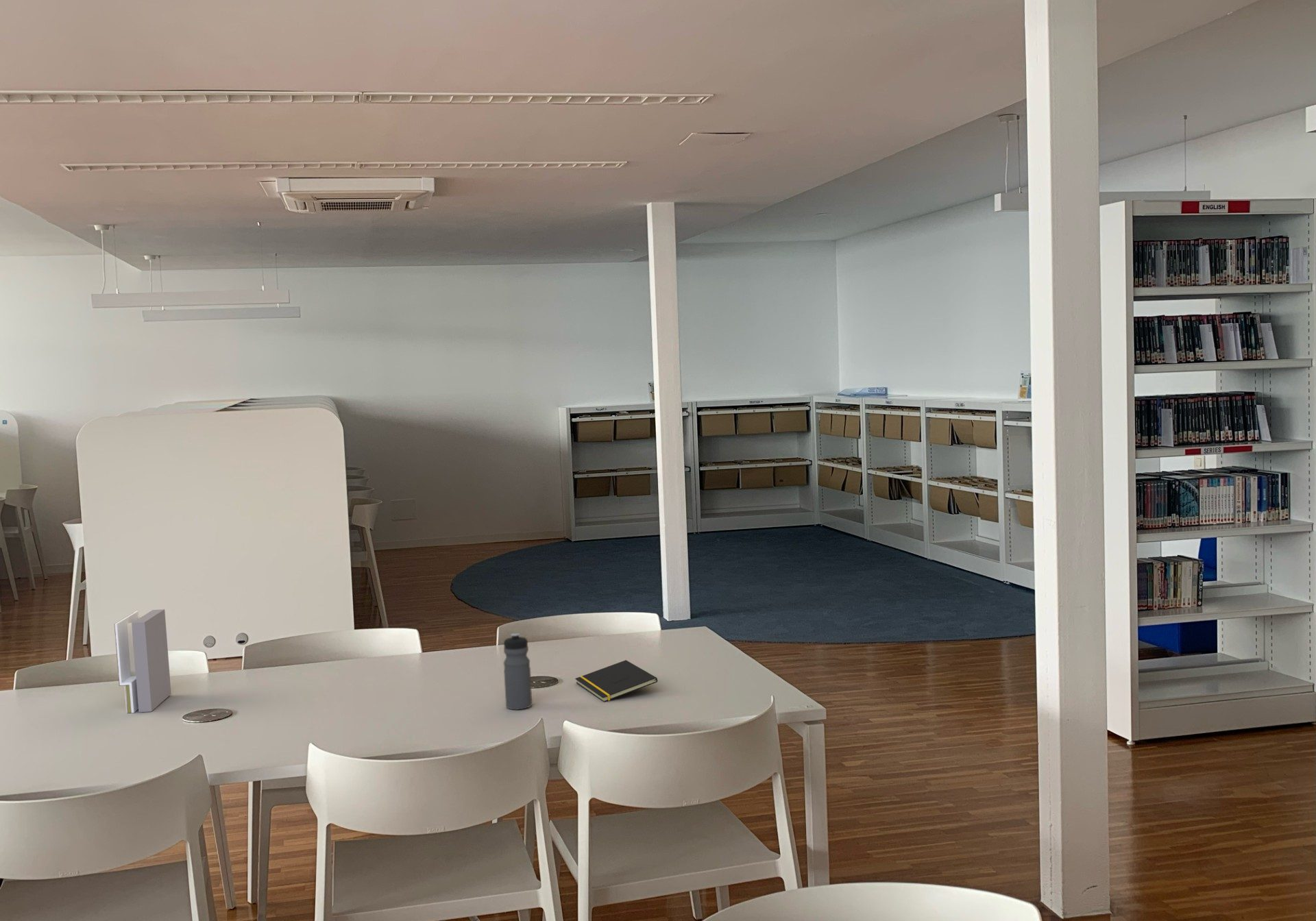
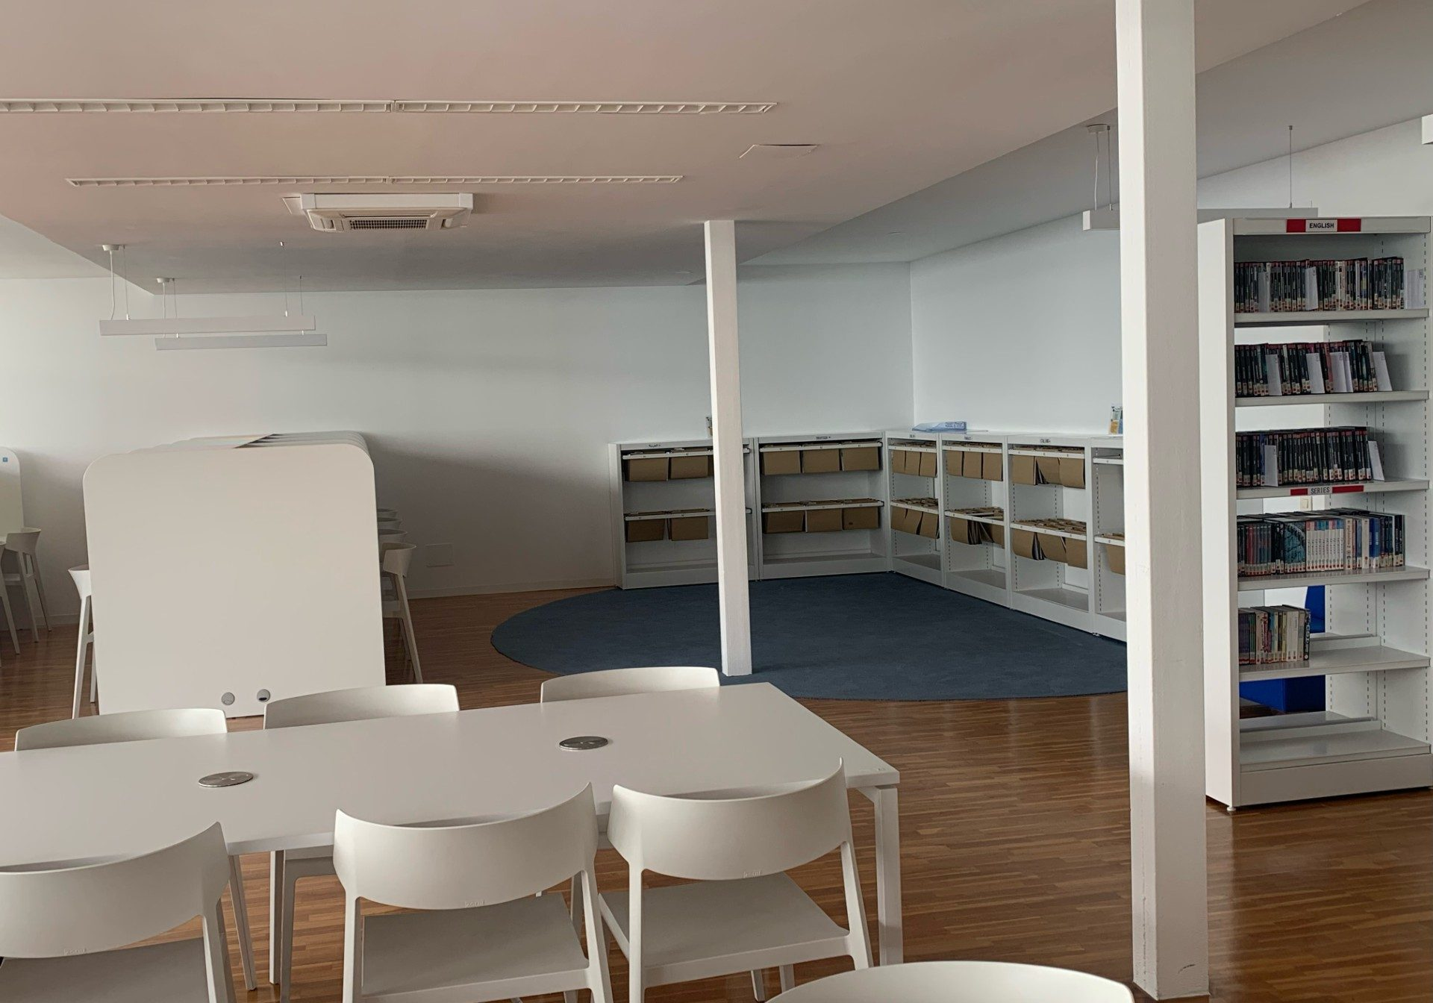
- notepad (615, 680)
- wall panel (143, 660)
- water bottle (517, 670)
